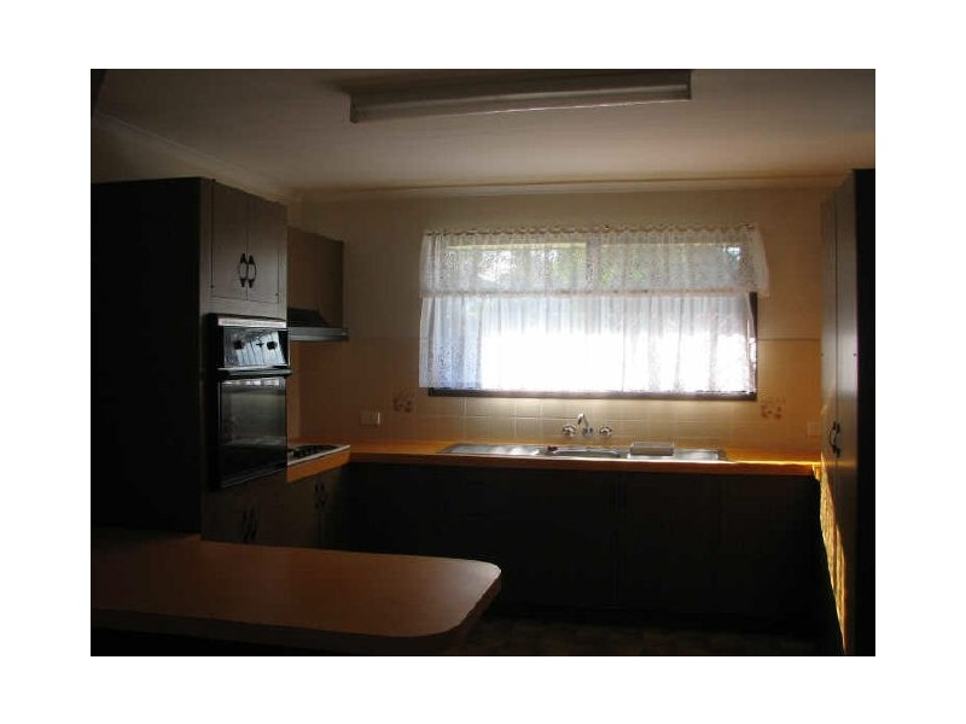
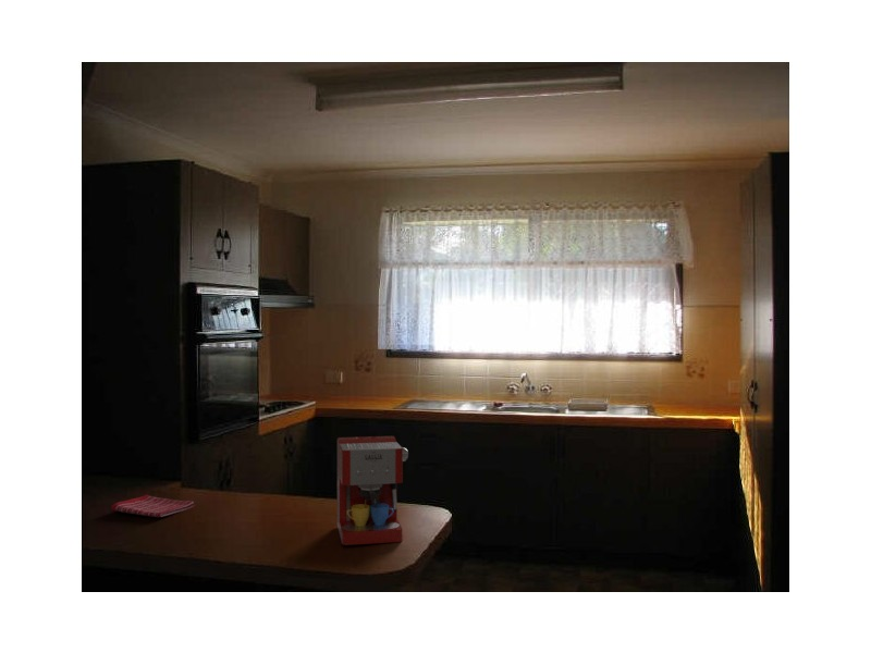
+ coffee maker (368, 485)
+ dish towel (152, 505)
